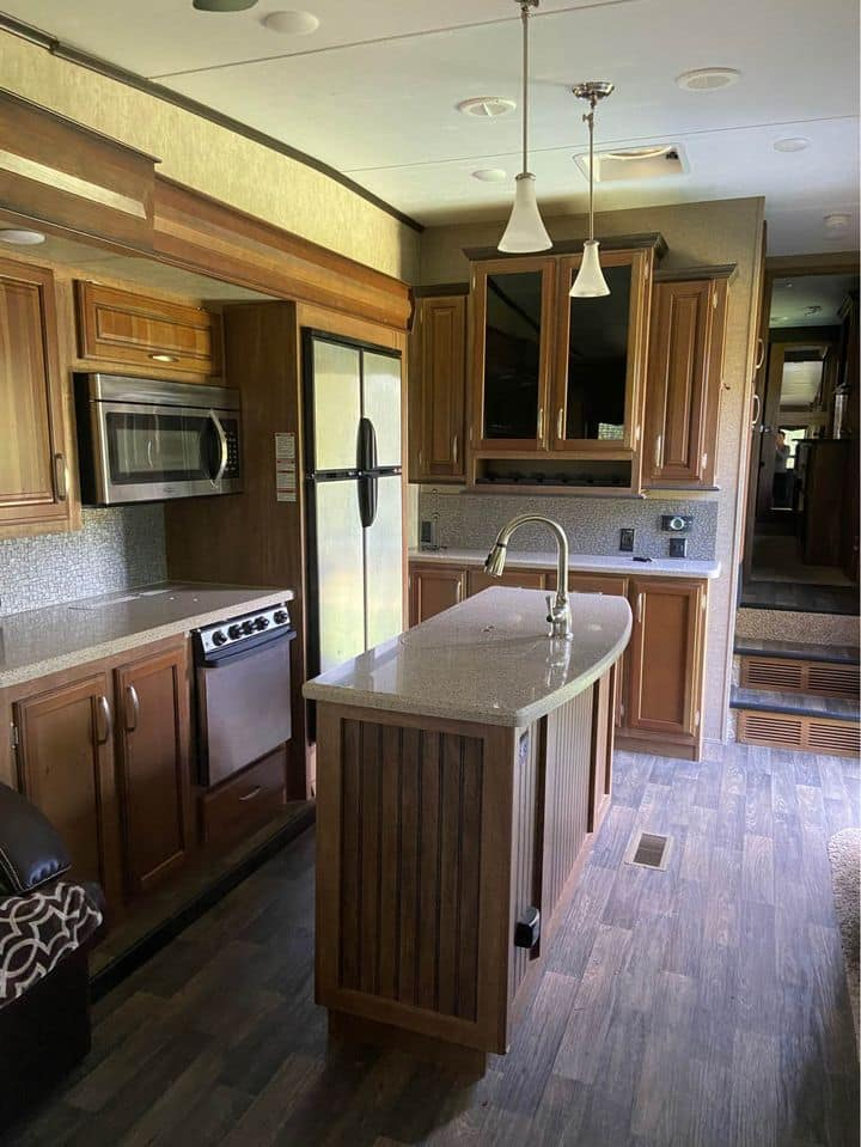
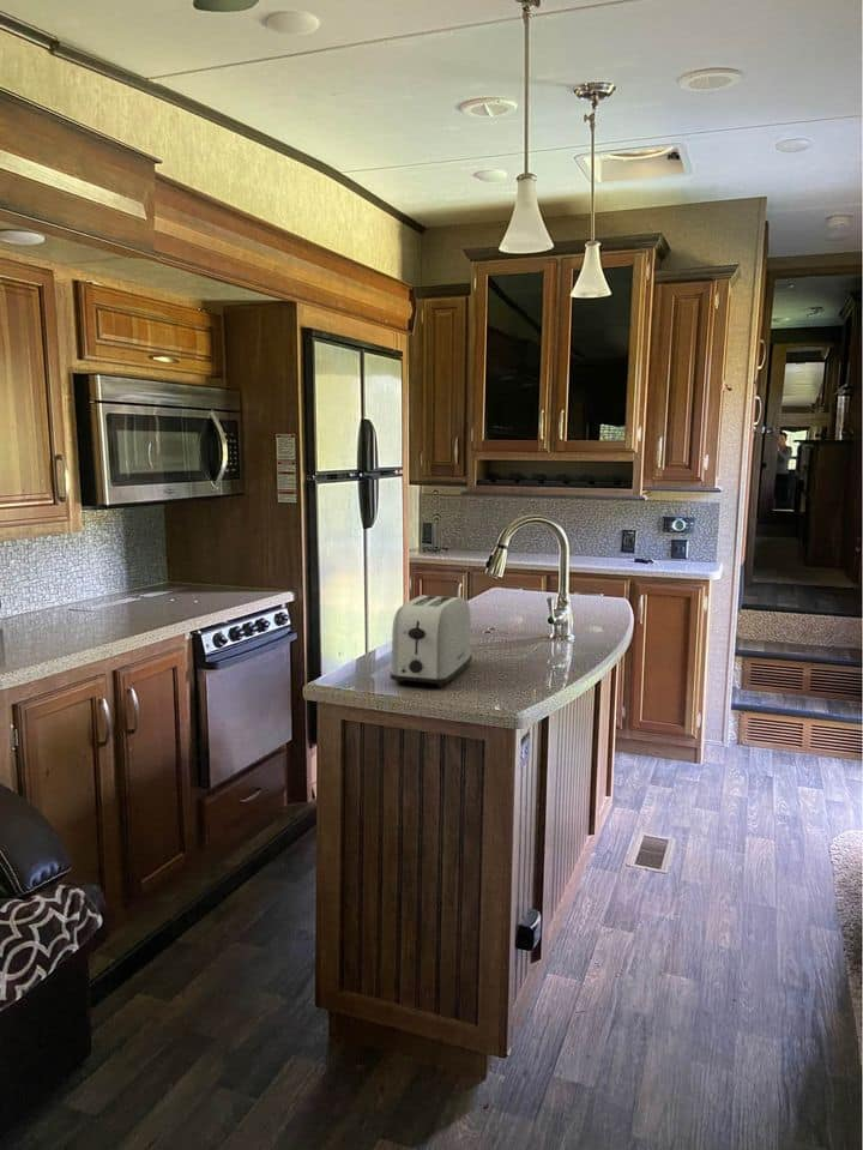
+ toaster (432, 637)
